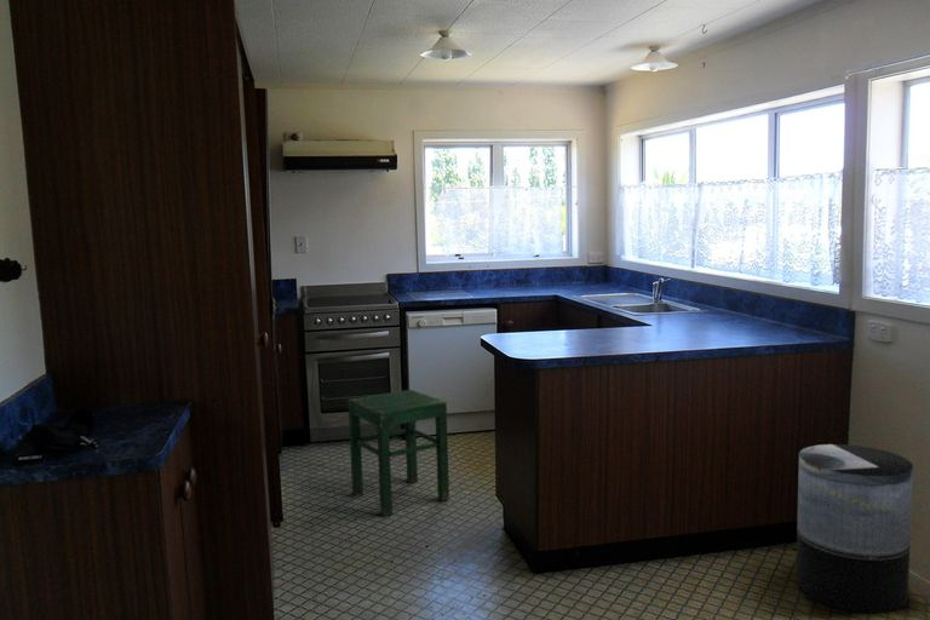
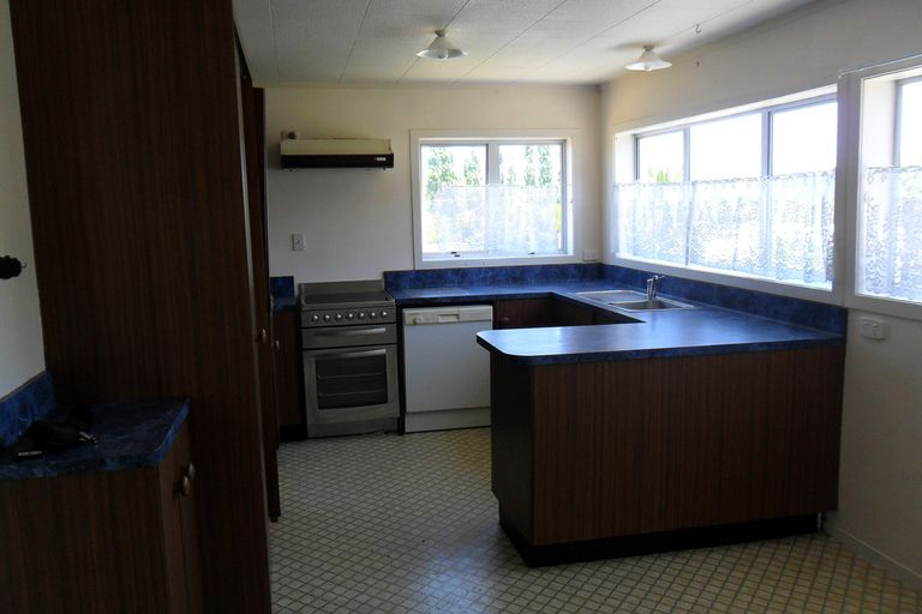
- stool (400, 449)
- trash can (851, 523)
